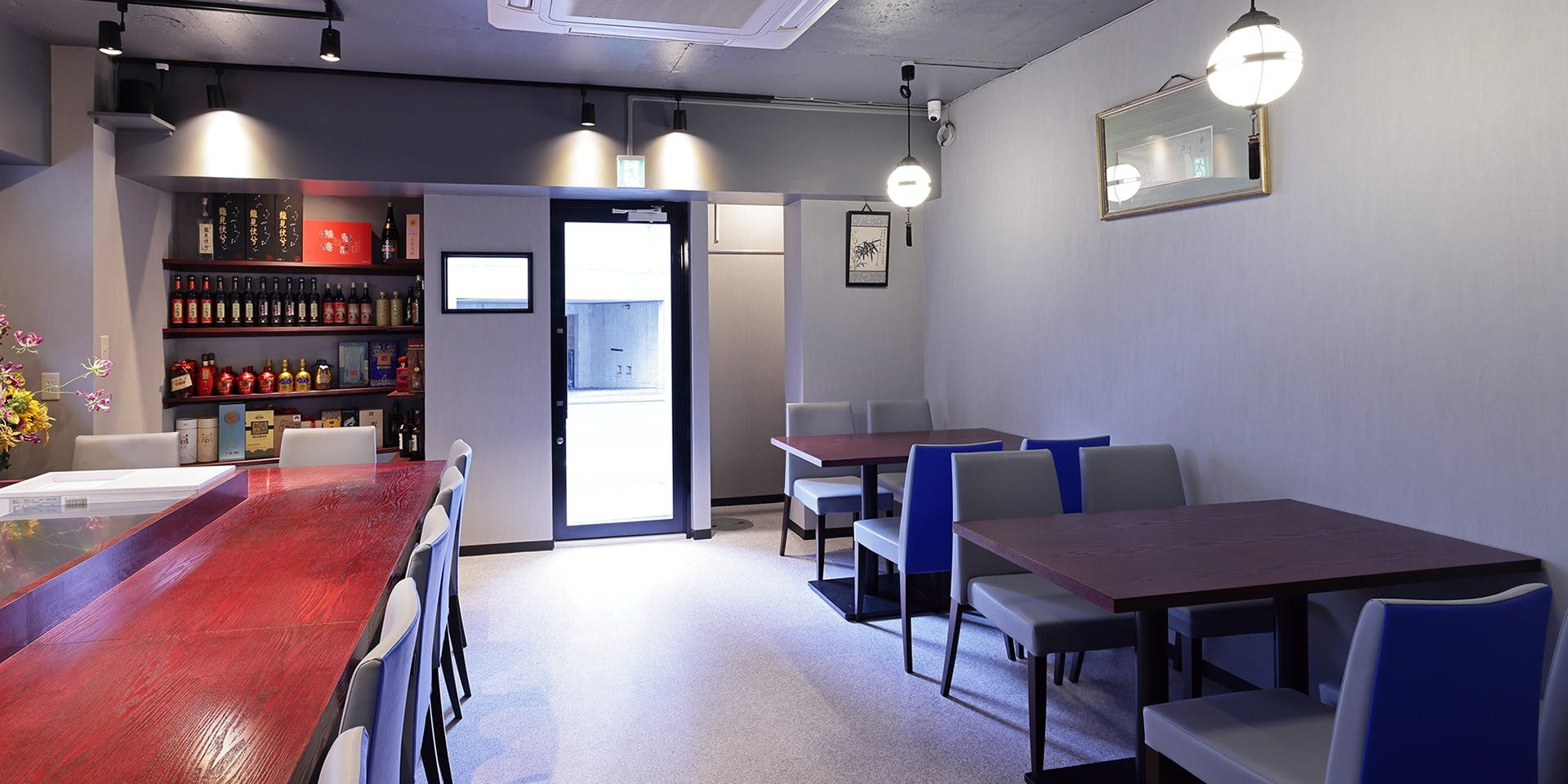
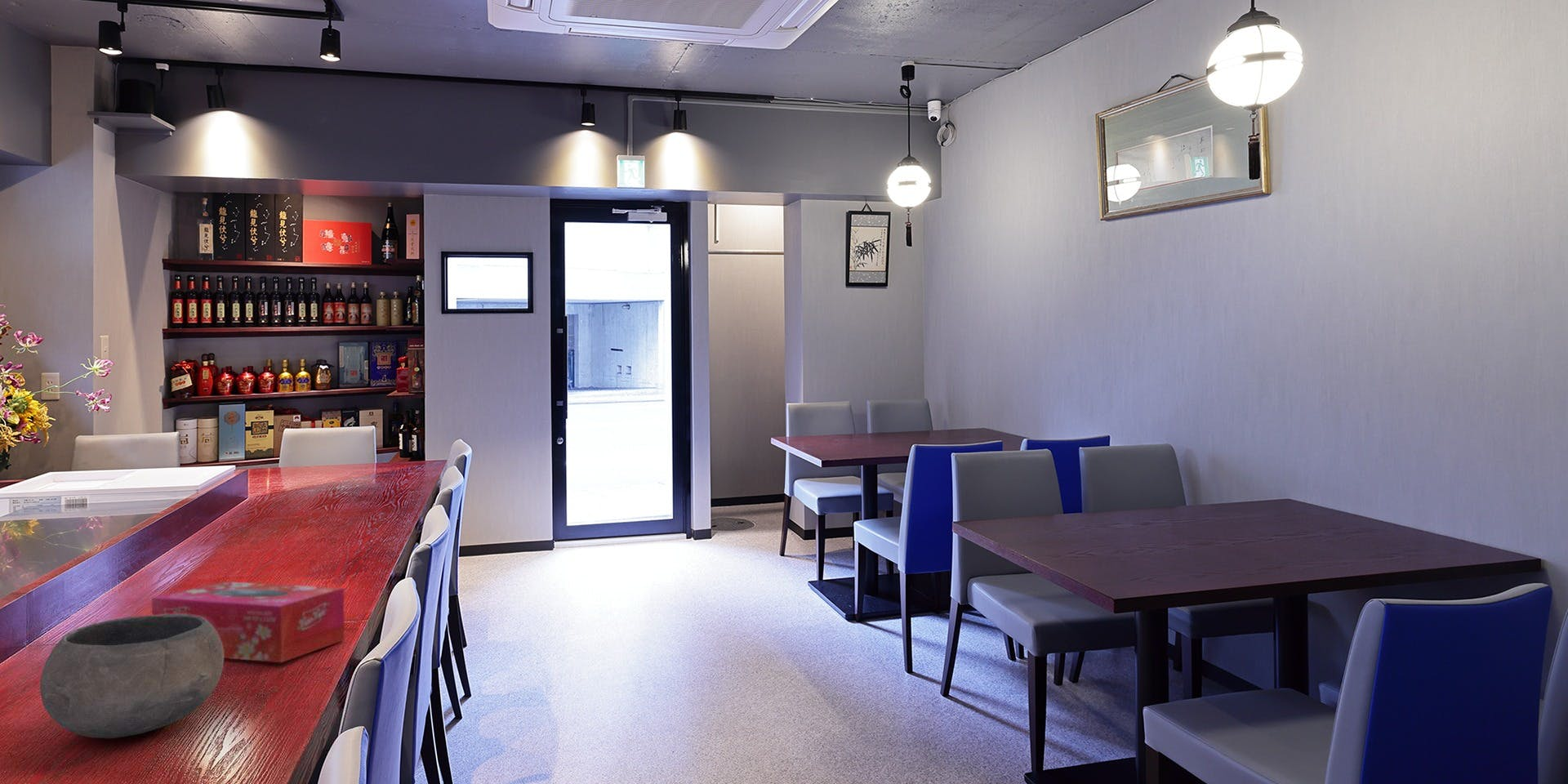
+ tissue box (250, 619)
+ bowl (137, 677)
